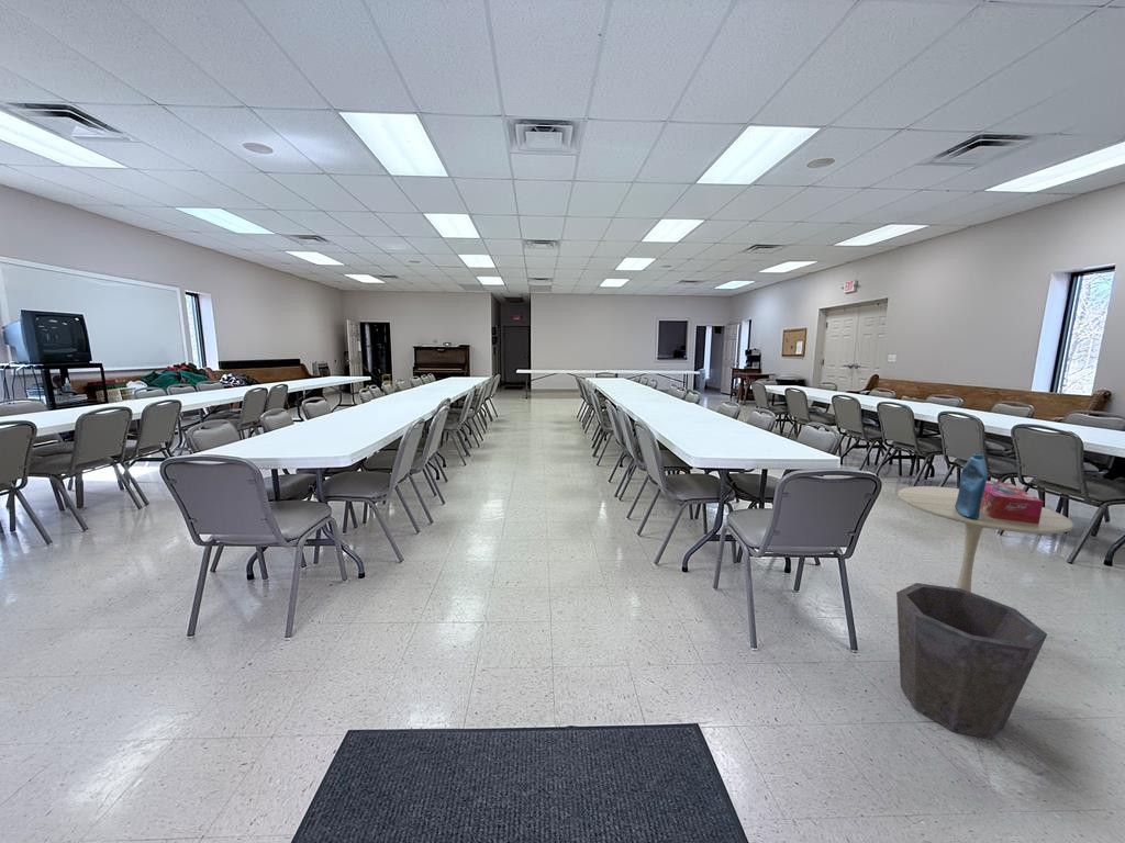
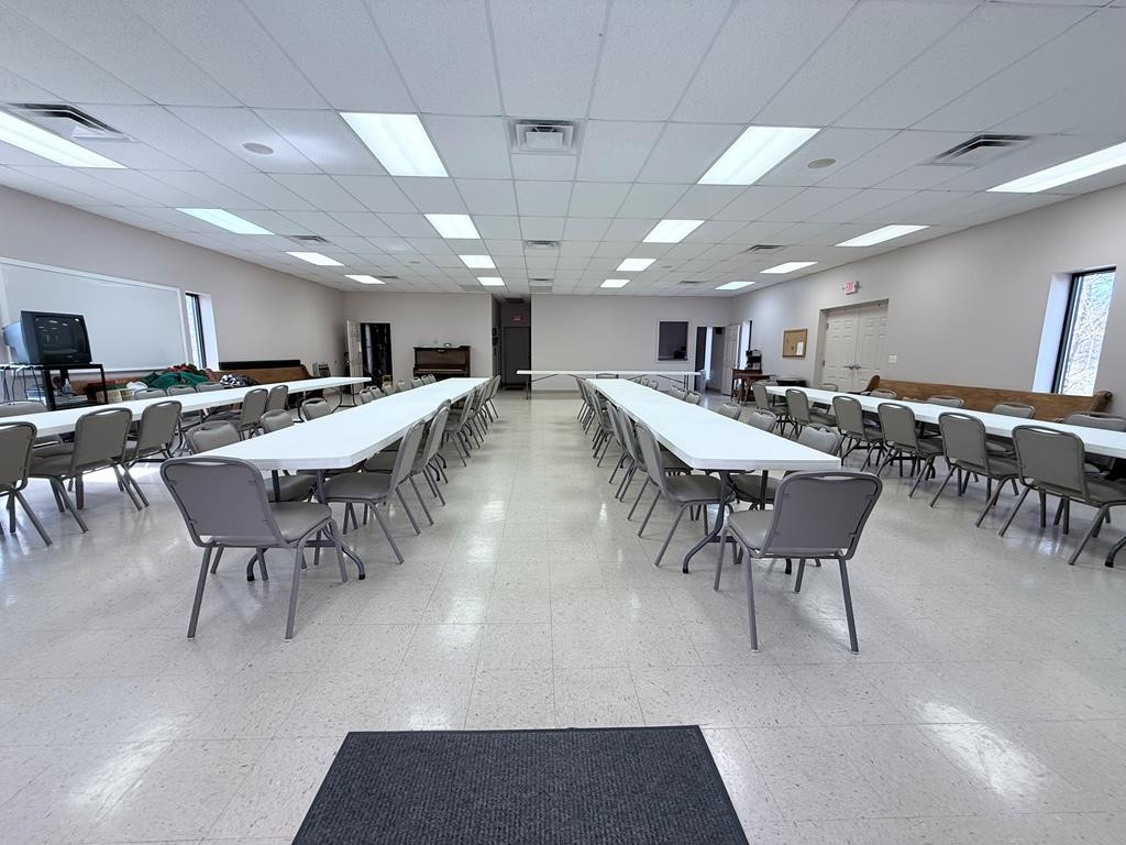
- waste bin (957, 659)
- bottle (971, 484)
- side table (968, 562)
- tissue box (1001, 498)
